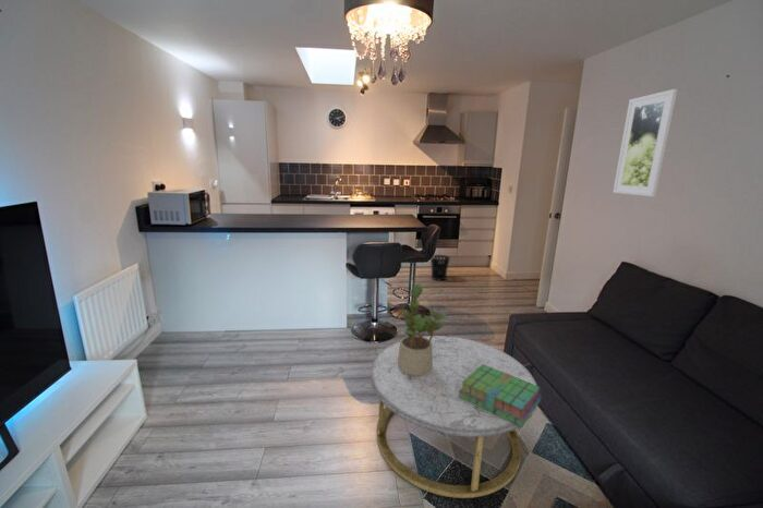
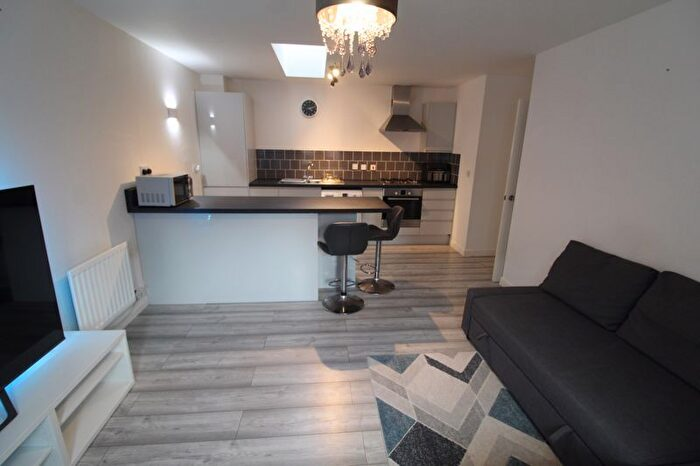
- stack of books (499, 390)
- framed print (641, 146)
- wastebasket (439, 267)
- potted plant (422, 326)
- coffee table (448, 404)
